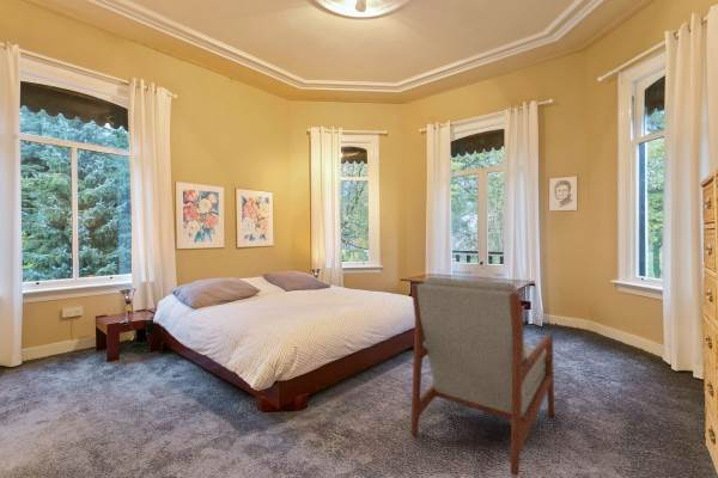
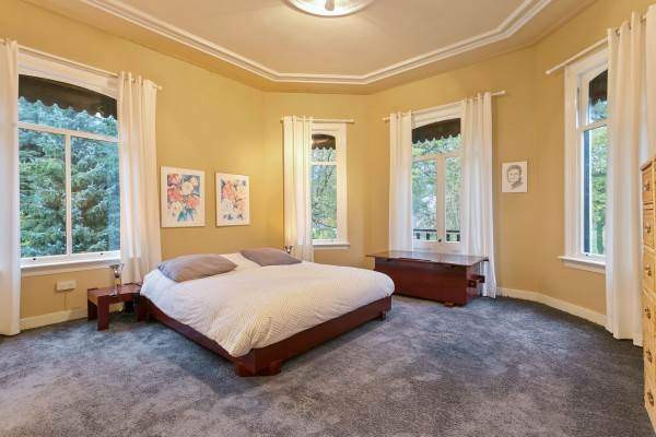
- armchair (487, 348)
